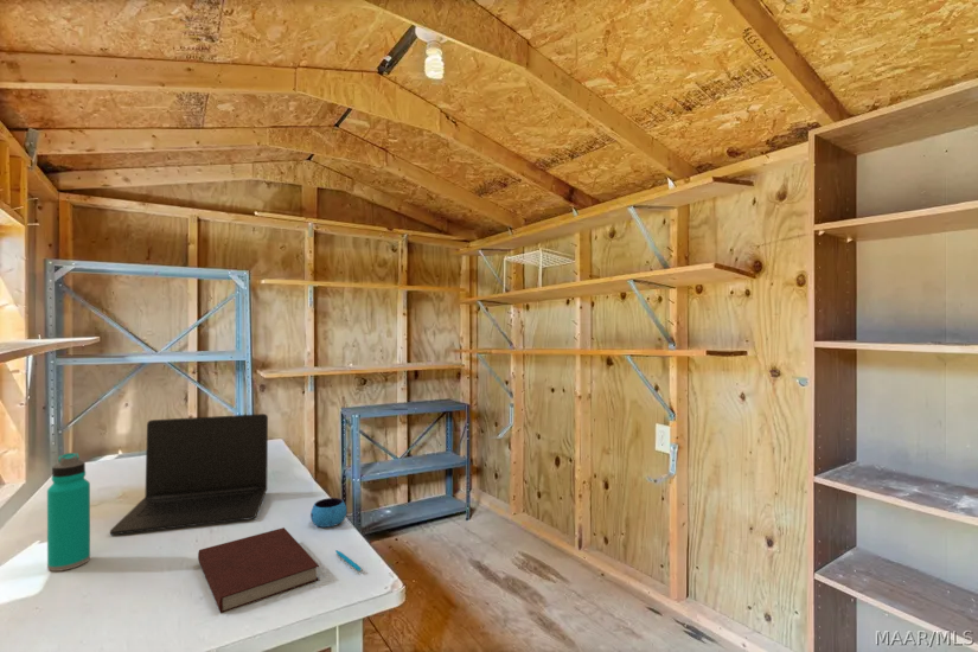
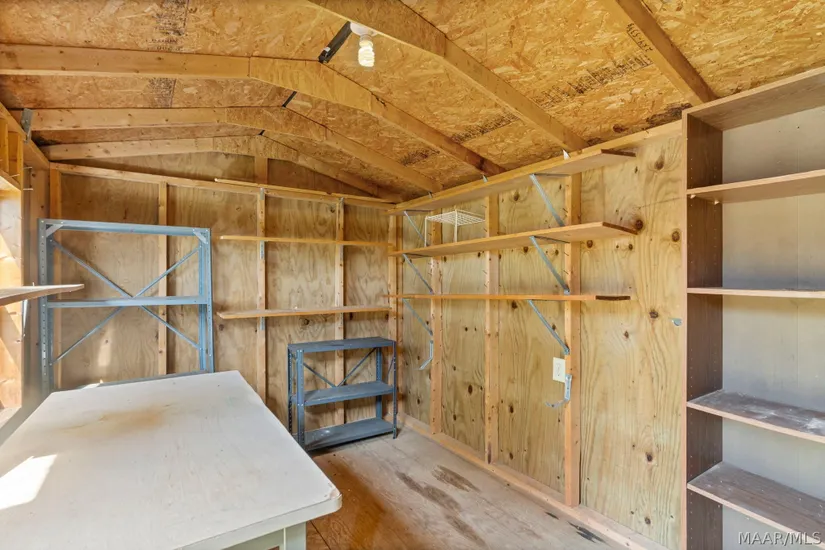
- laptop (198, 467)
- water bottle (69, 509)
- pen (347, 560)
- notebook (256, 564)
- mug (327, 511)
